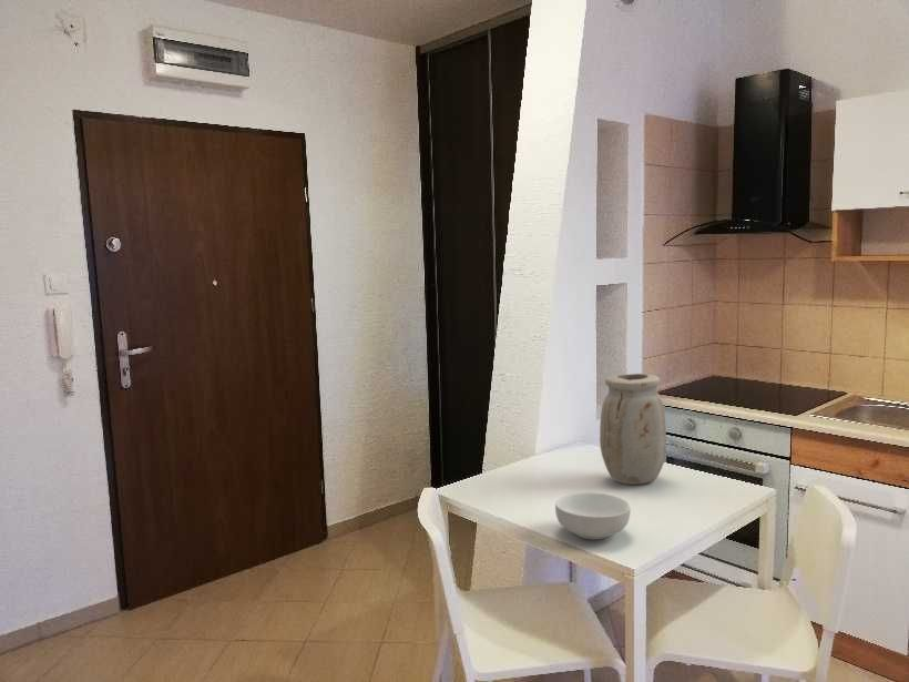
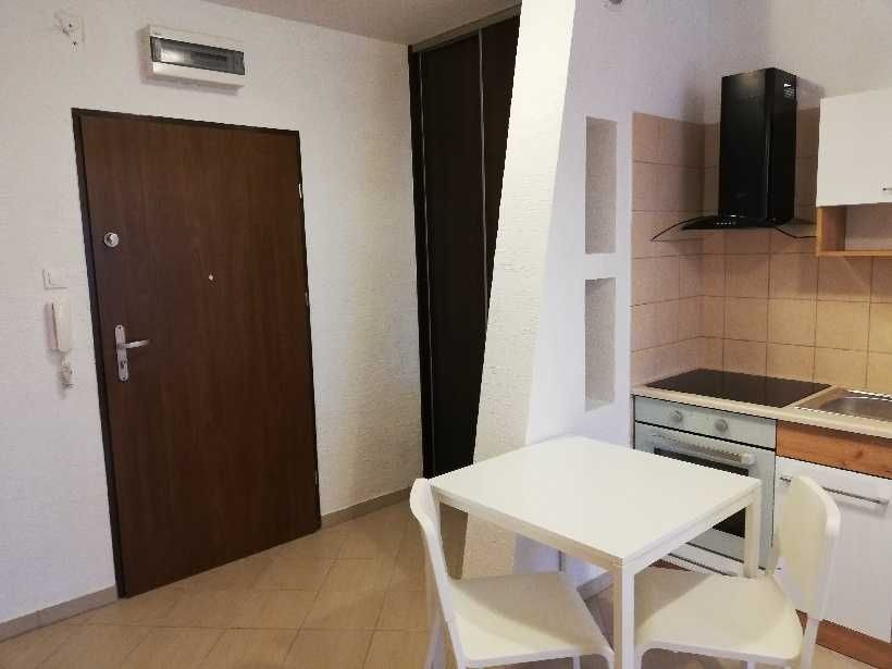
- vase (632, 428)
- cereal bowl (592, 518)
